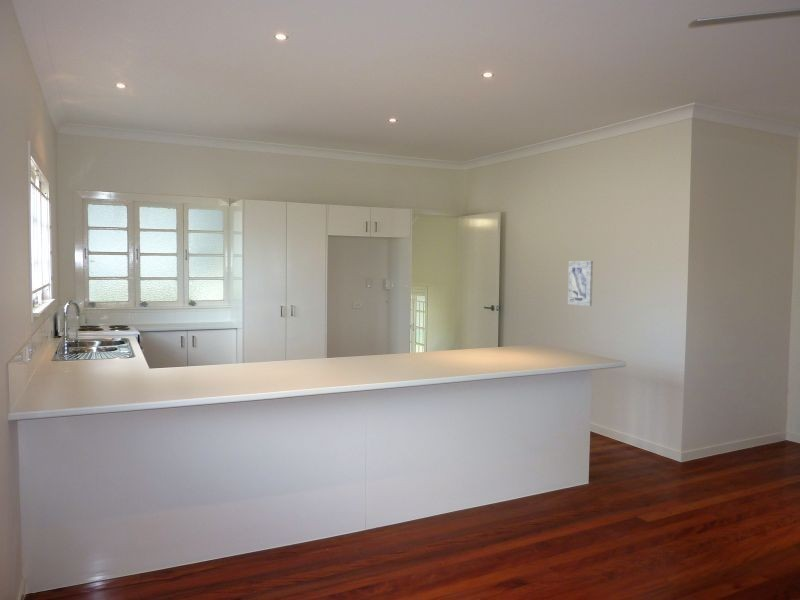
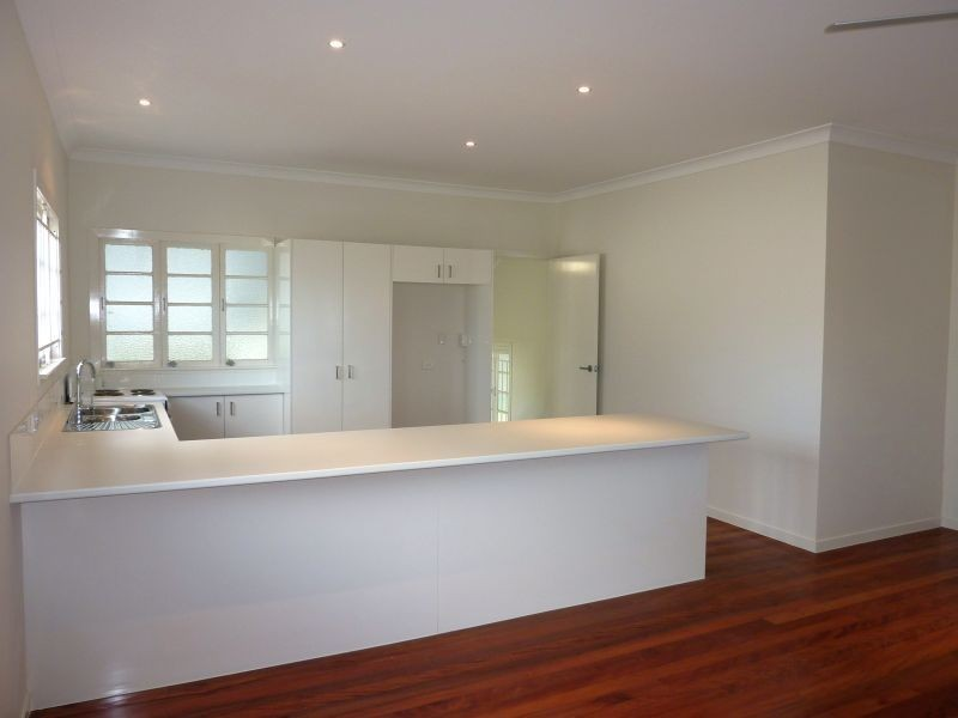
- wall art (580, 283)
